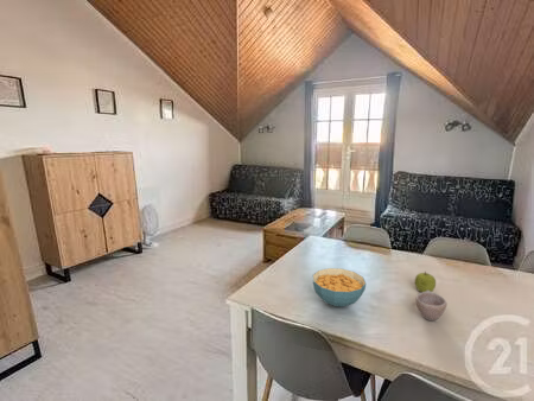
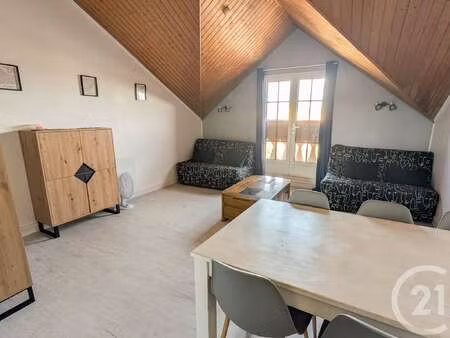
- cup (428, 305)
- cereal bowl (337, 291)
- fruit (425, 281)
